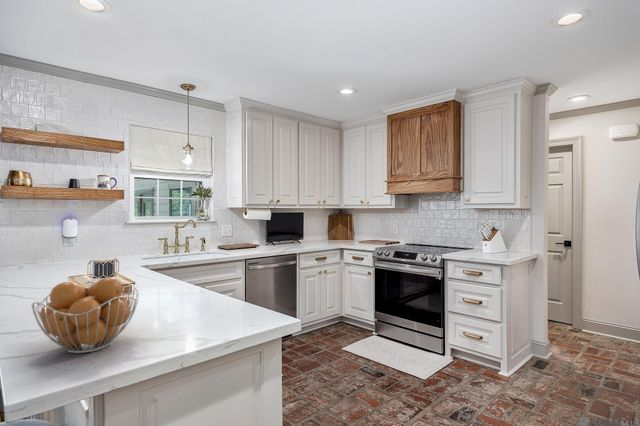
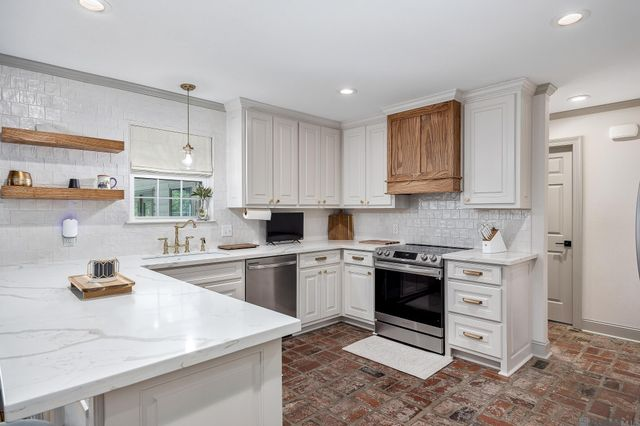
- fruit basket (89, 312)
